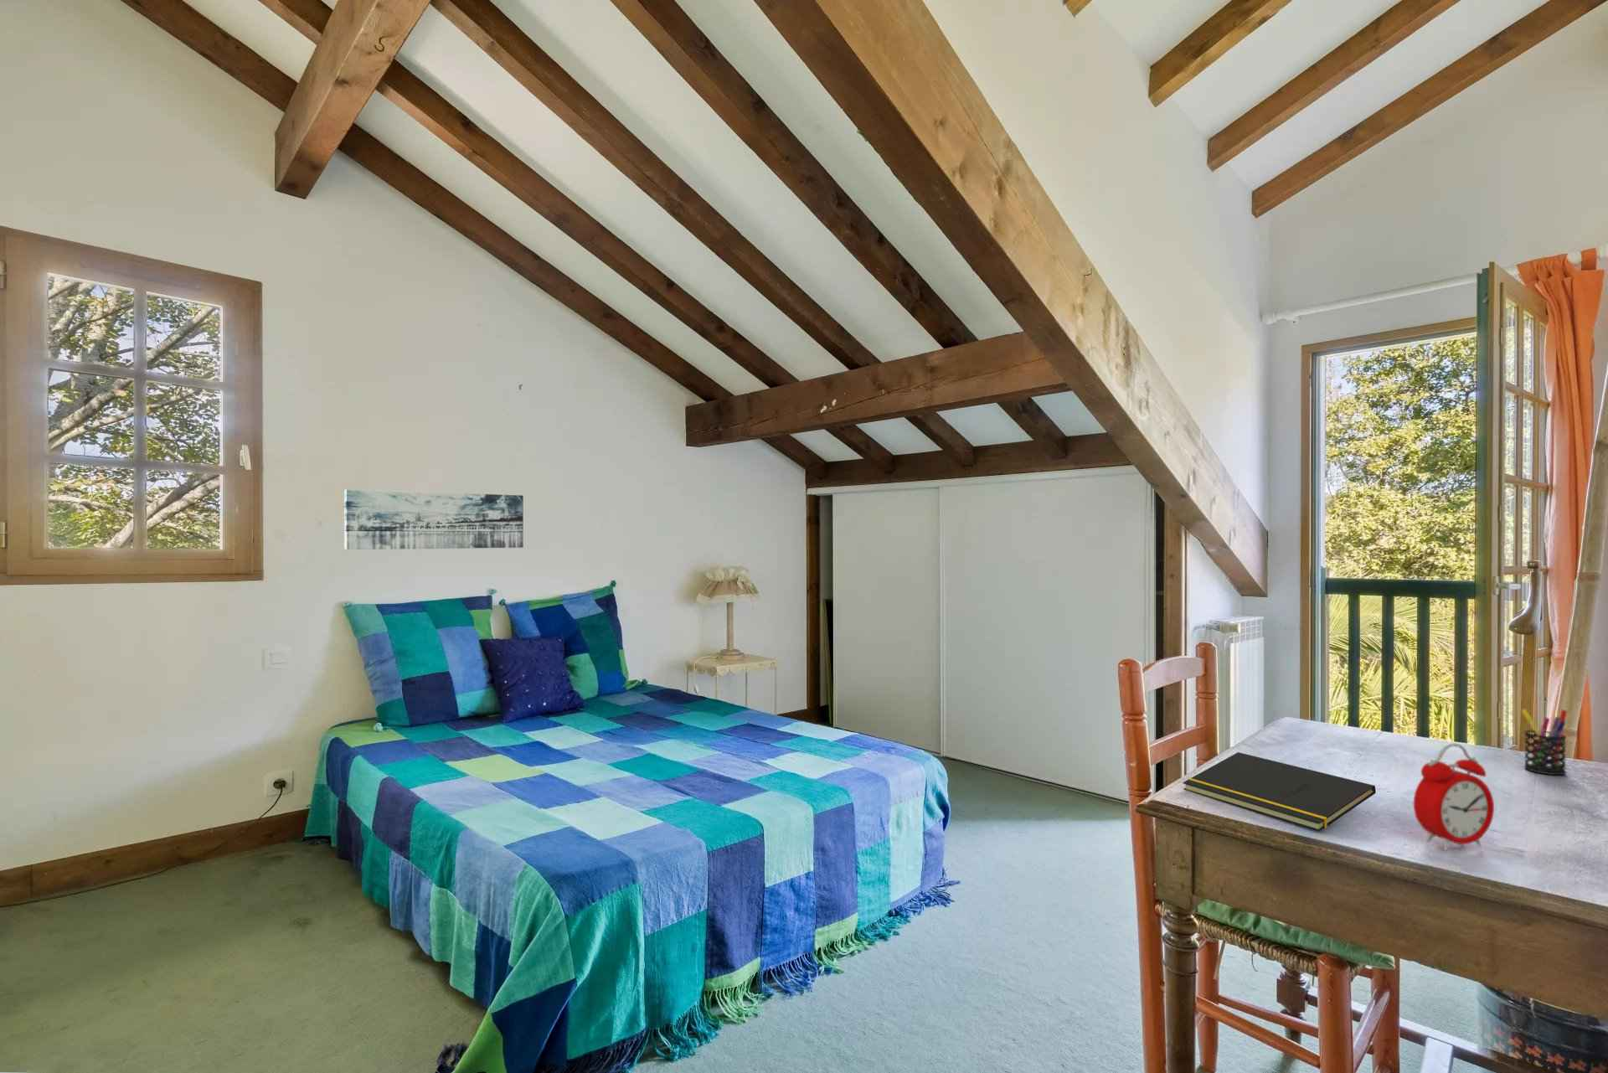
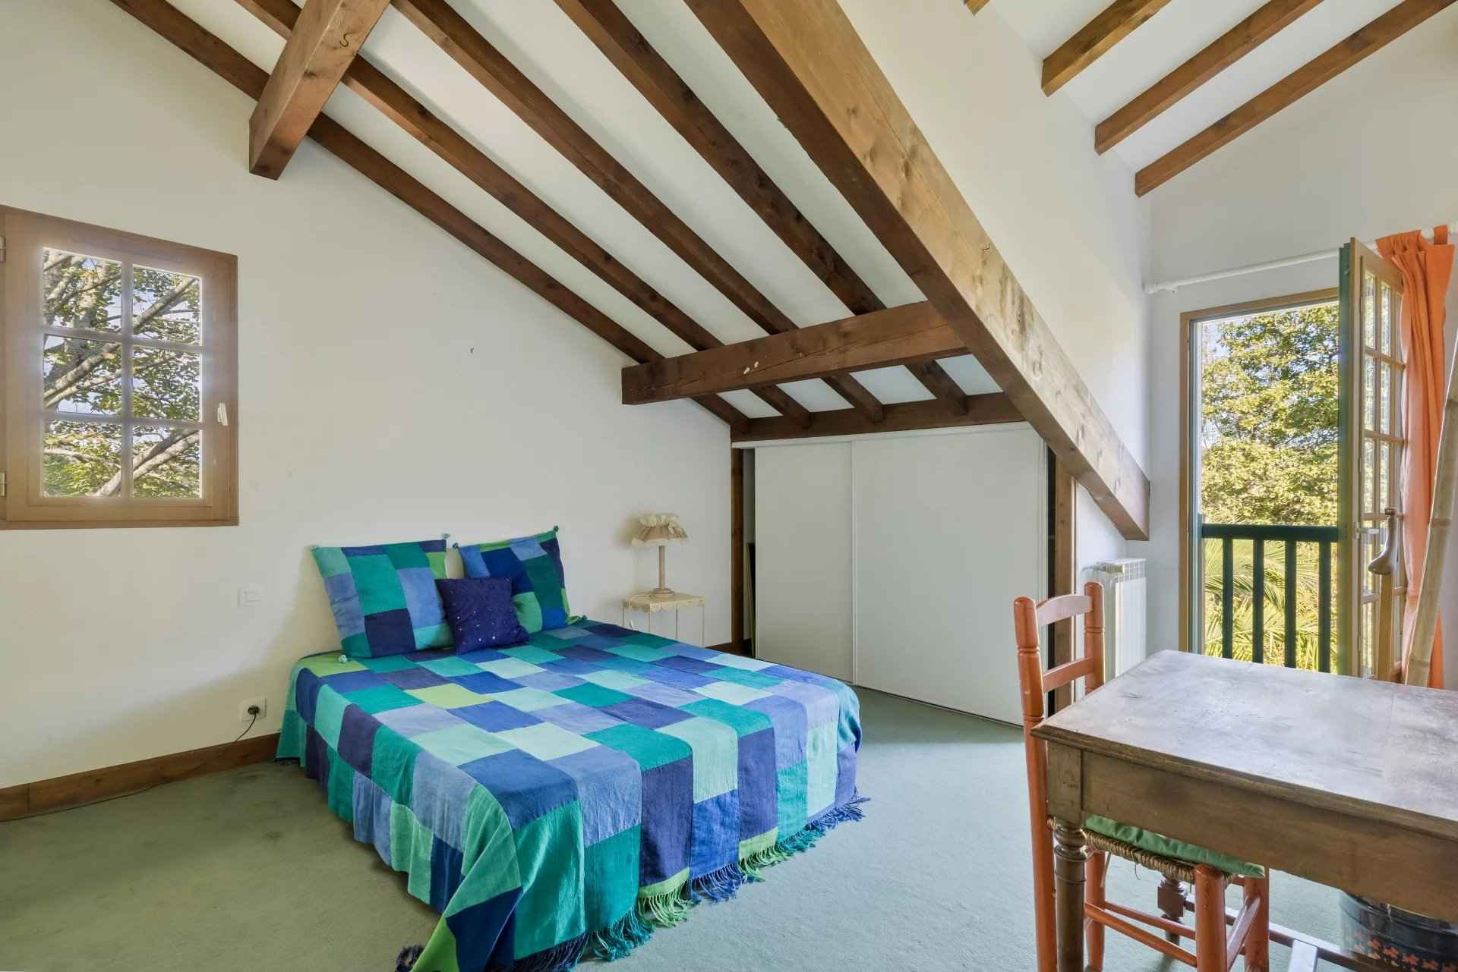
- wall art (439, 520)
- notepad (1275, 787)
- alarm clock (1454, 794)
- pen holder (1549, 739)
